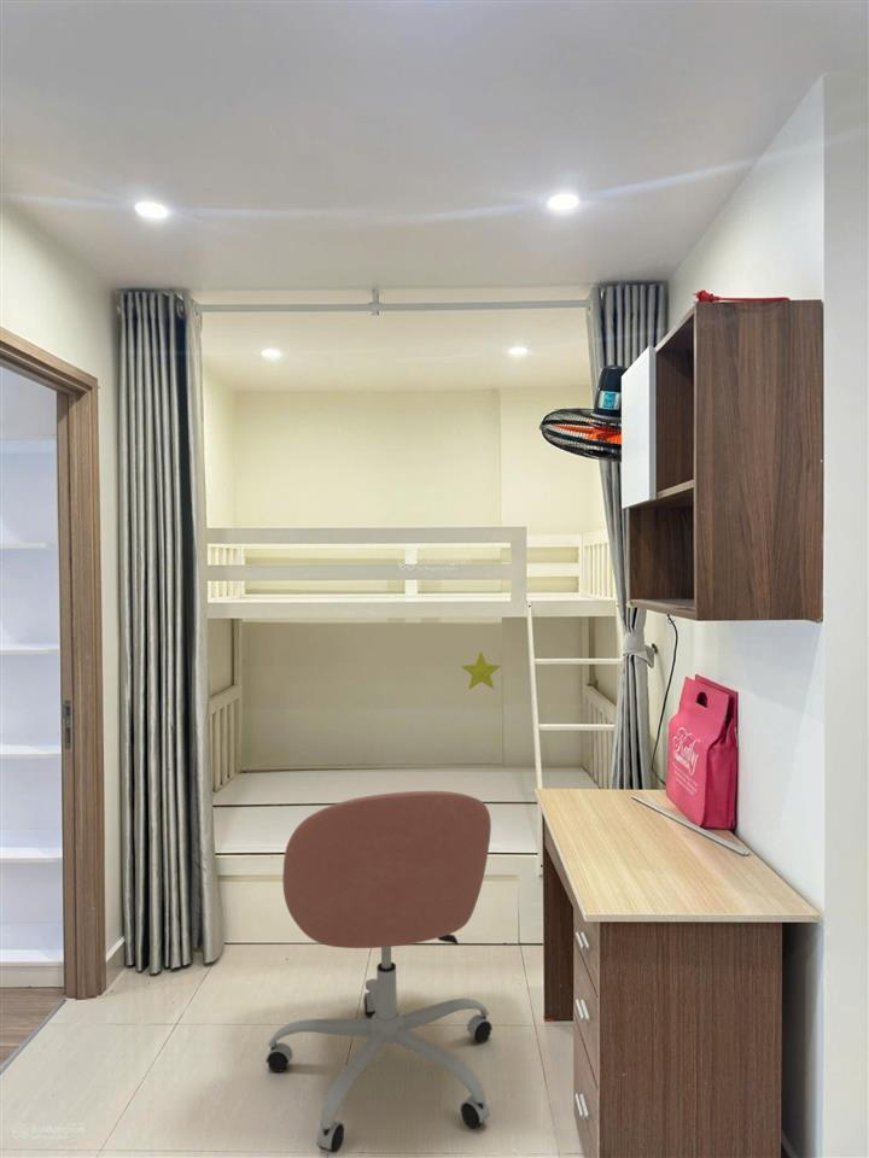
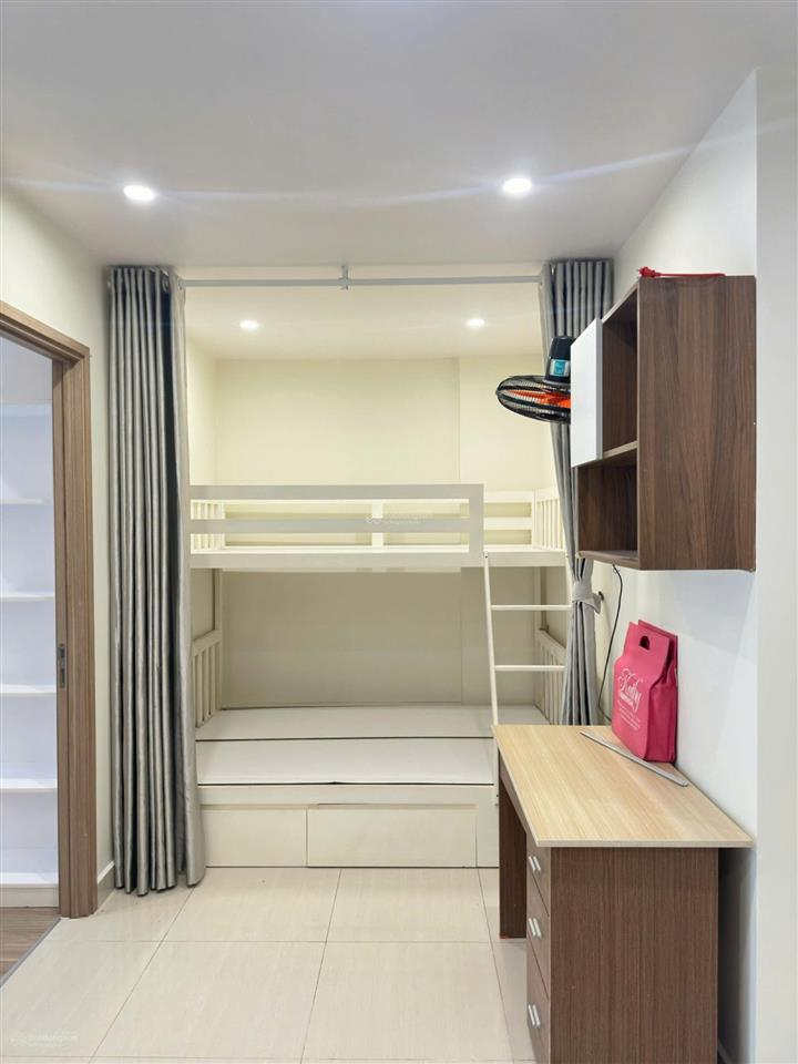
- office chair (384, 916)
- decorative star (480, 669)
